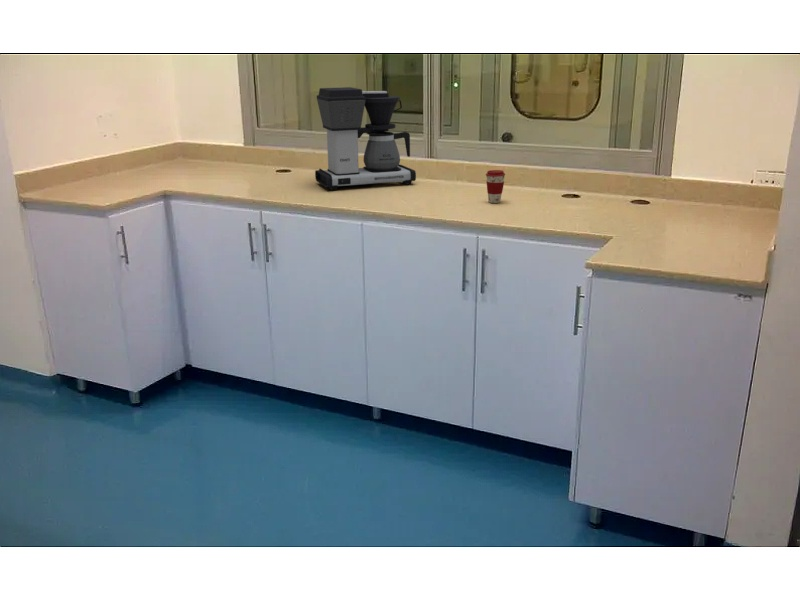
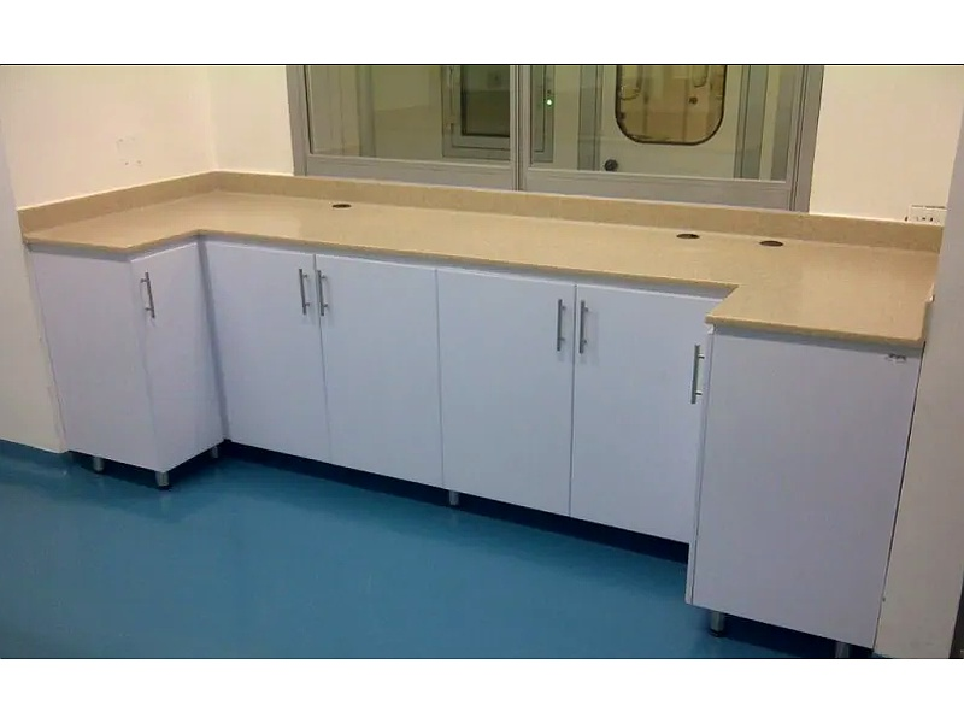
- coffee cup (495, 186)
- coffee maker (367, 133)
